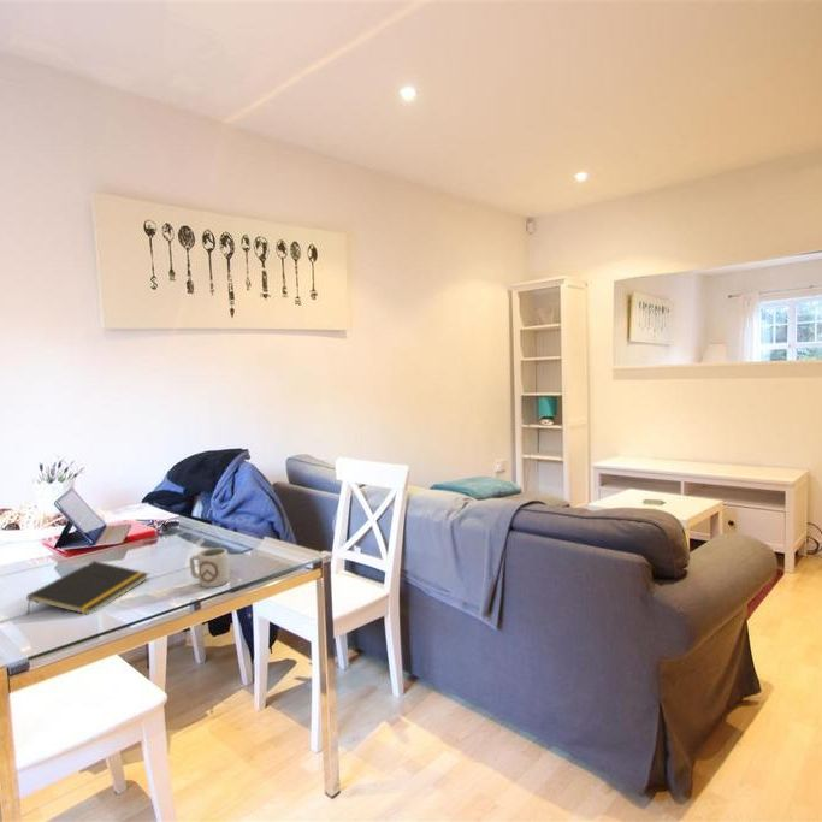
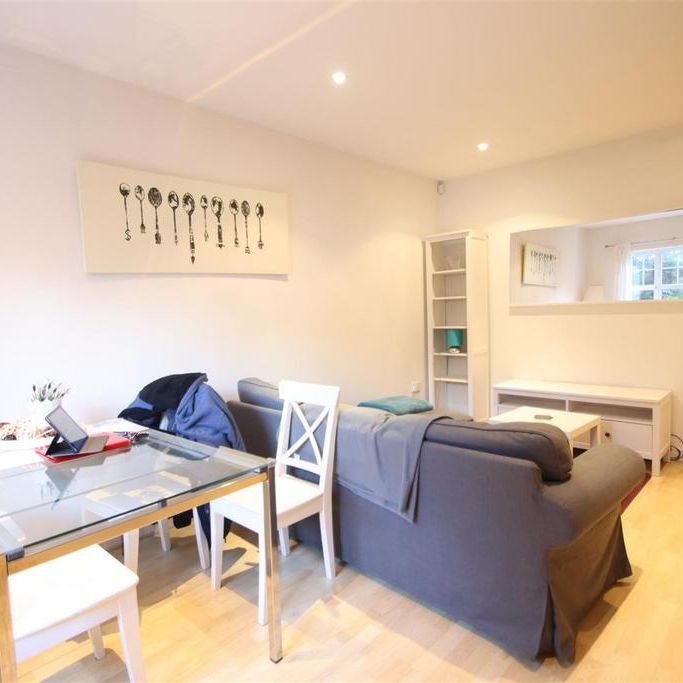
- notepad (91, 585)
- cup (208, 567)
